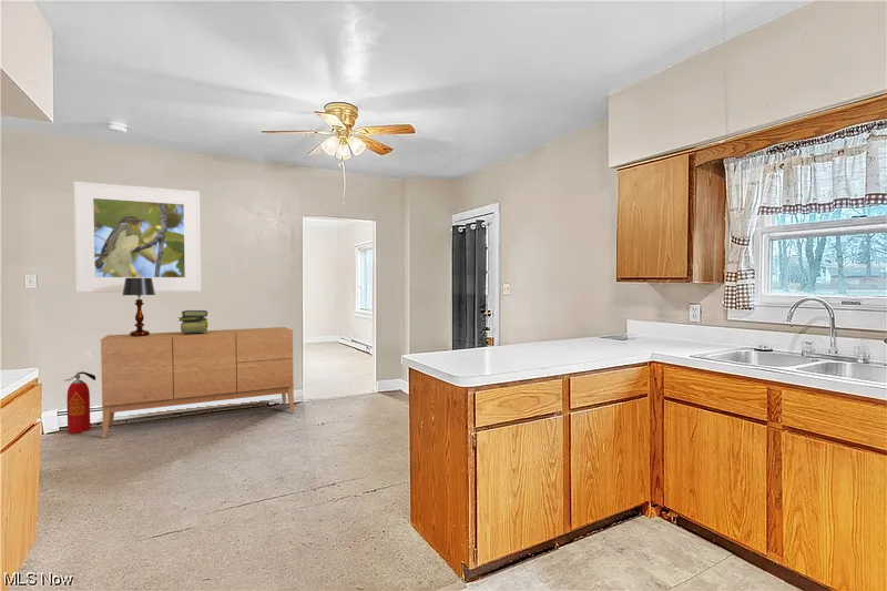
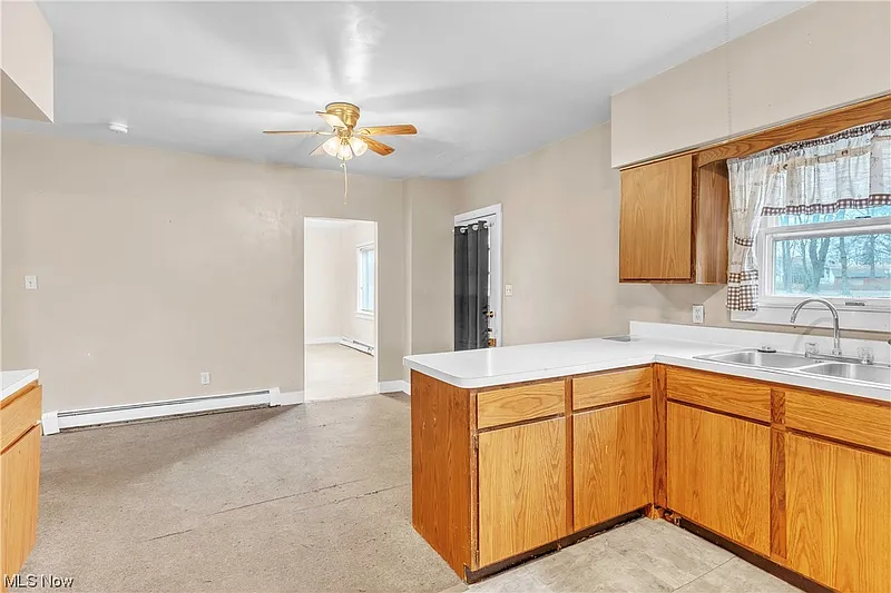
- table lamp (139, 306)
- sideboard (204, 375)
- fire extinguisher (80, 401)
- stack of books (193, 320)
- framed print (141, 238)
